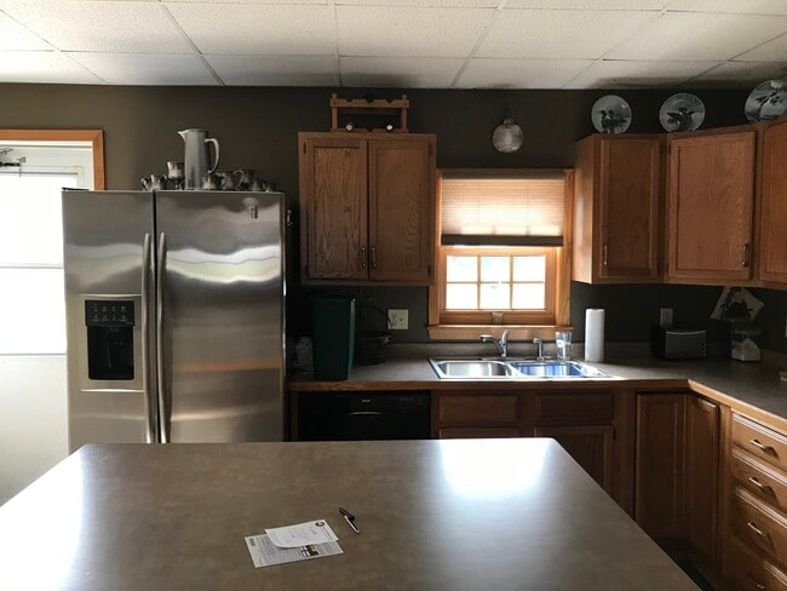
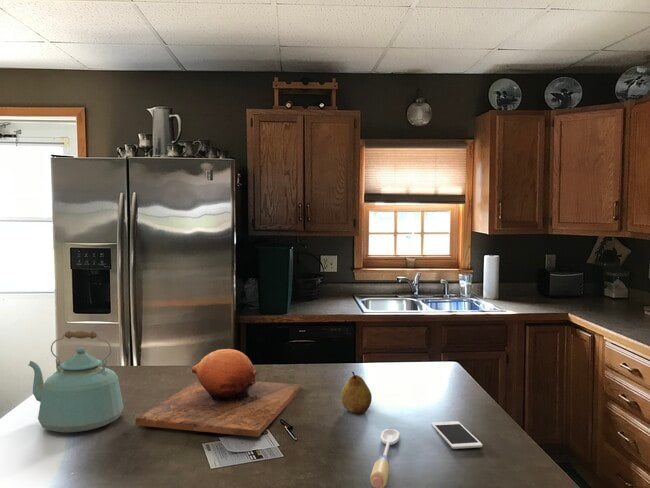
+ spoon (385, 453)
+ chopping board (226, 378)
+ cell phone (455, 434)
+ fruit (356, 389)
+ kettle (73, 376)
